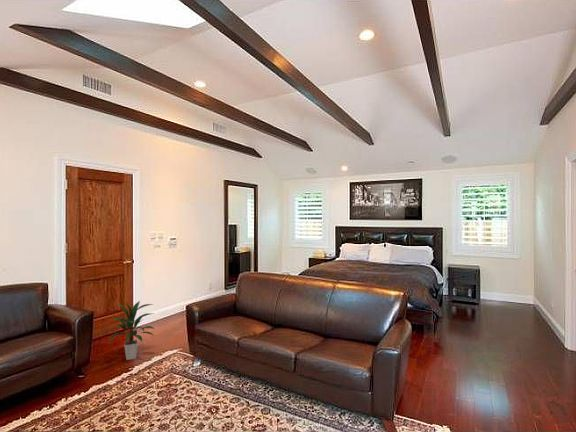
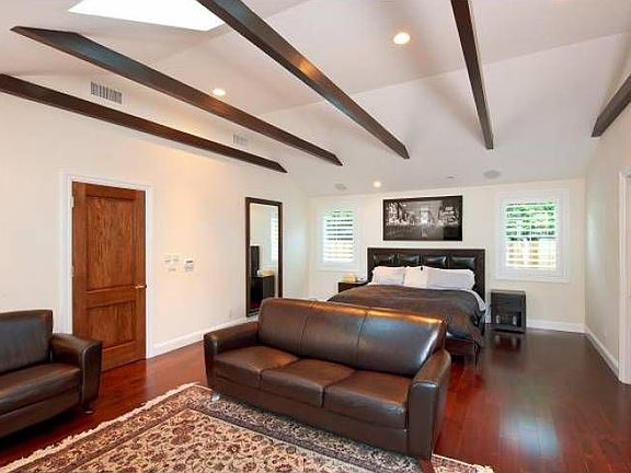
- indoor plant (131, 328)
